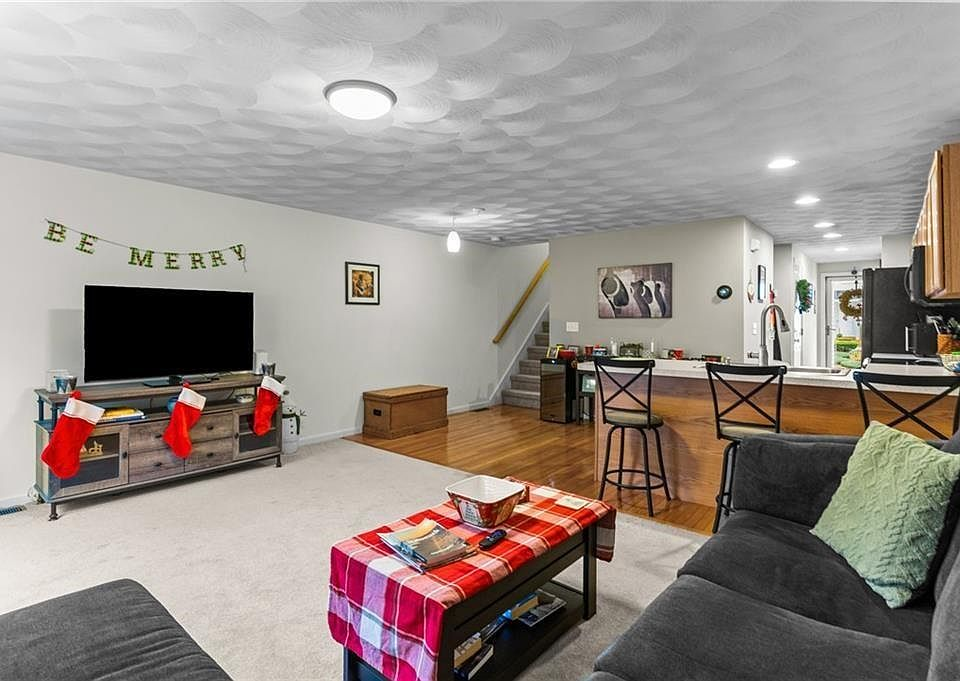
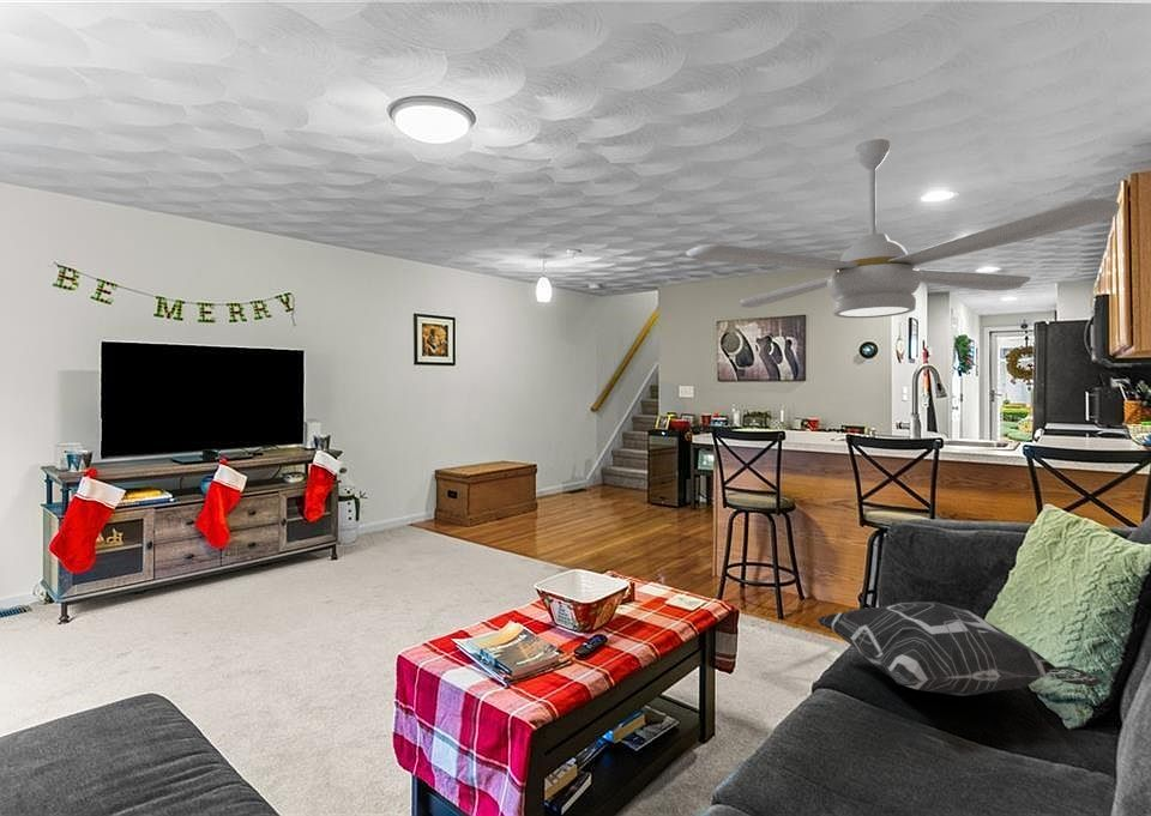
+ ceiling fan (872, 229)
+ decorative pillow (941, 646)
